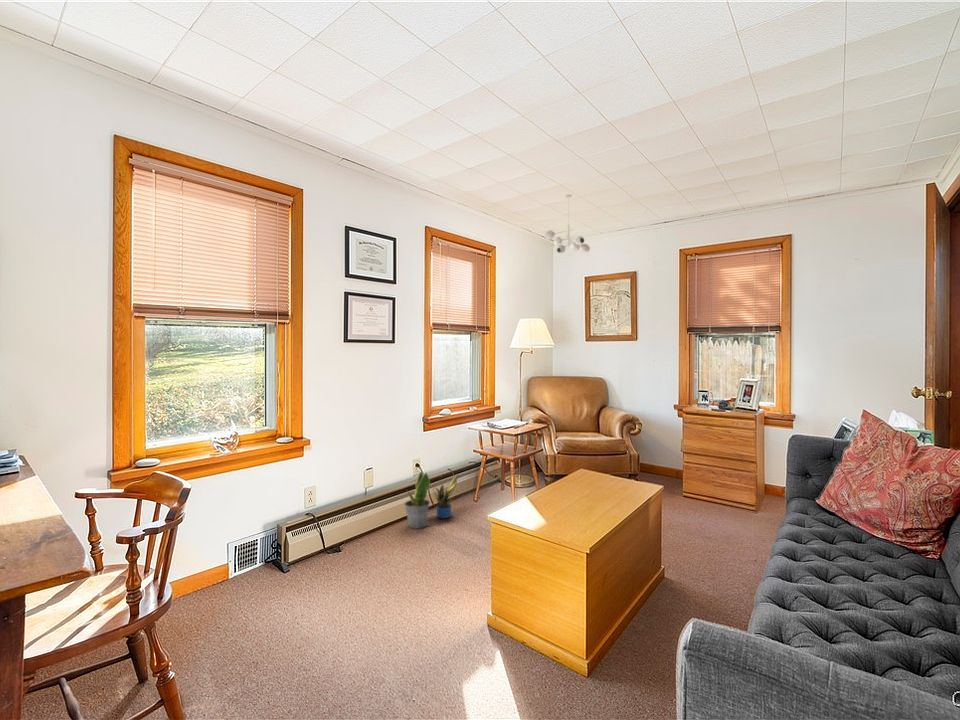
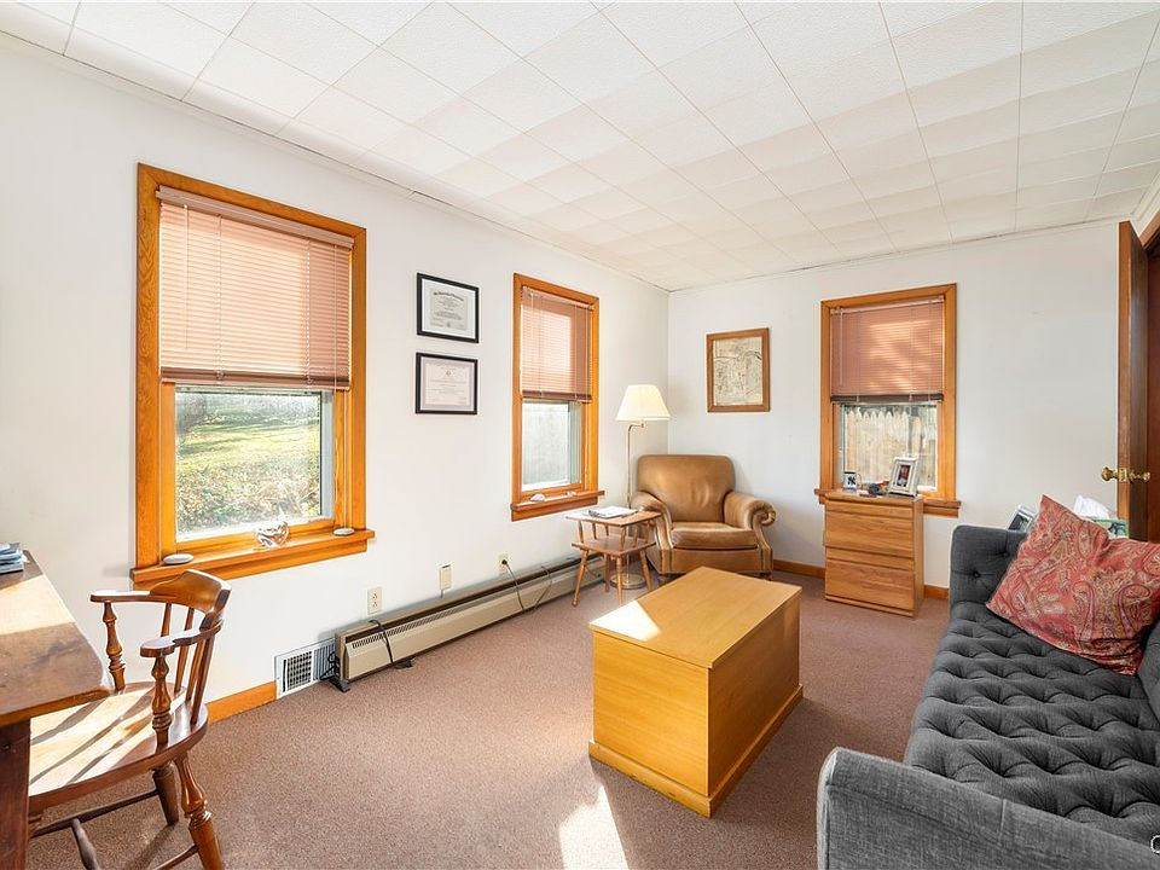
- ceiling light fixture (568, 226)
- potted plant (417, 498)
- potted plant (445, 495)
